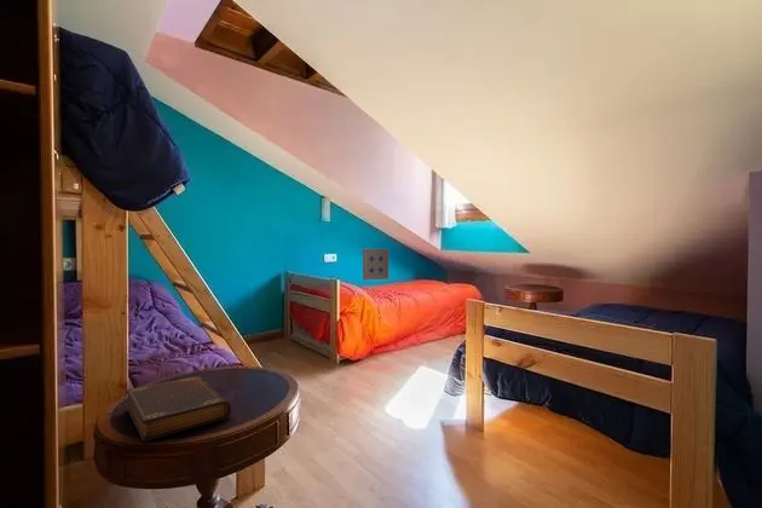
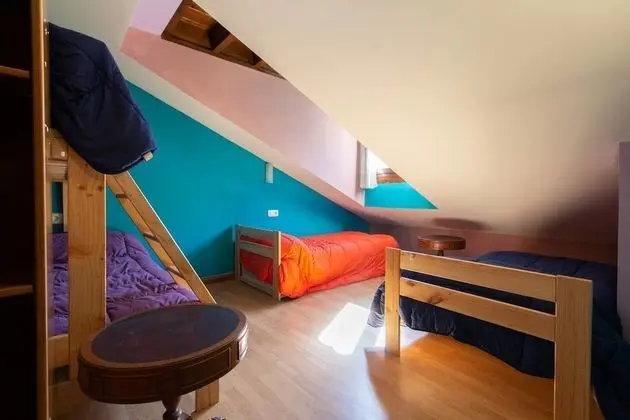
- book (177, 403)
- wall art (375, 264)
